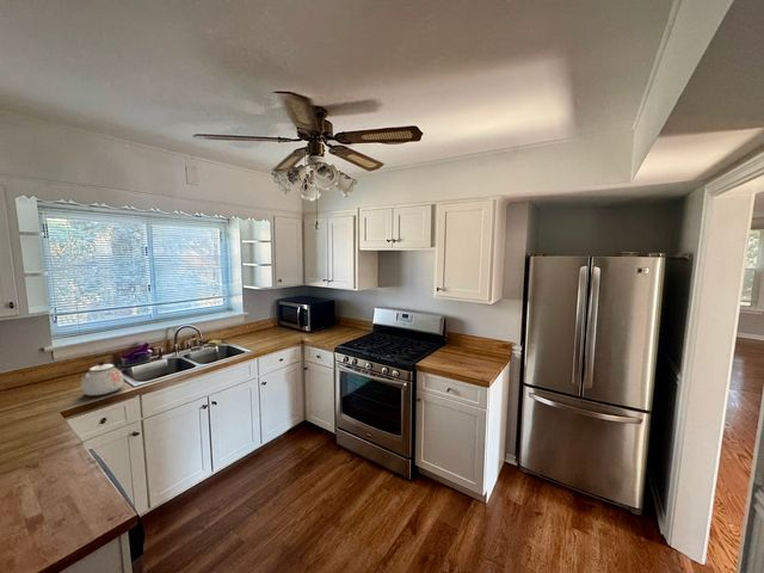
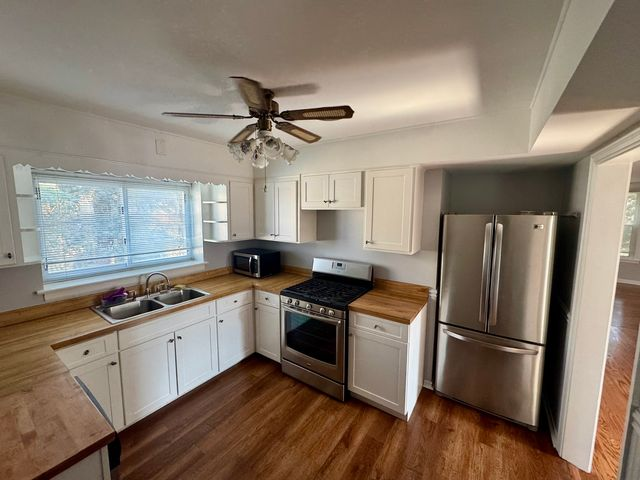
- kettle (101, 372)
